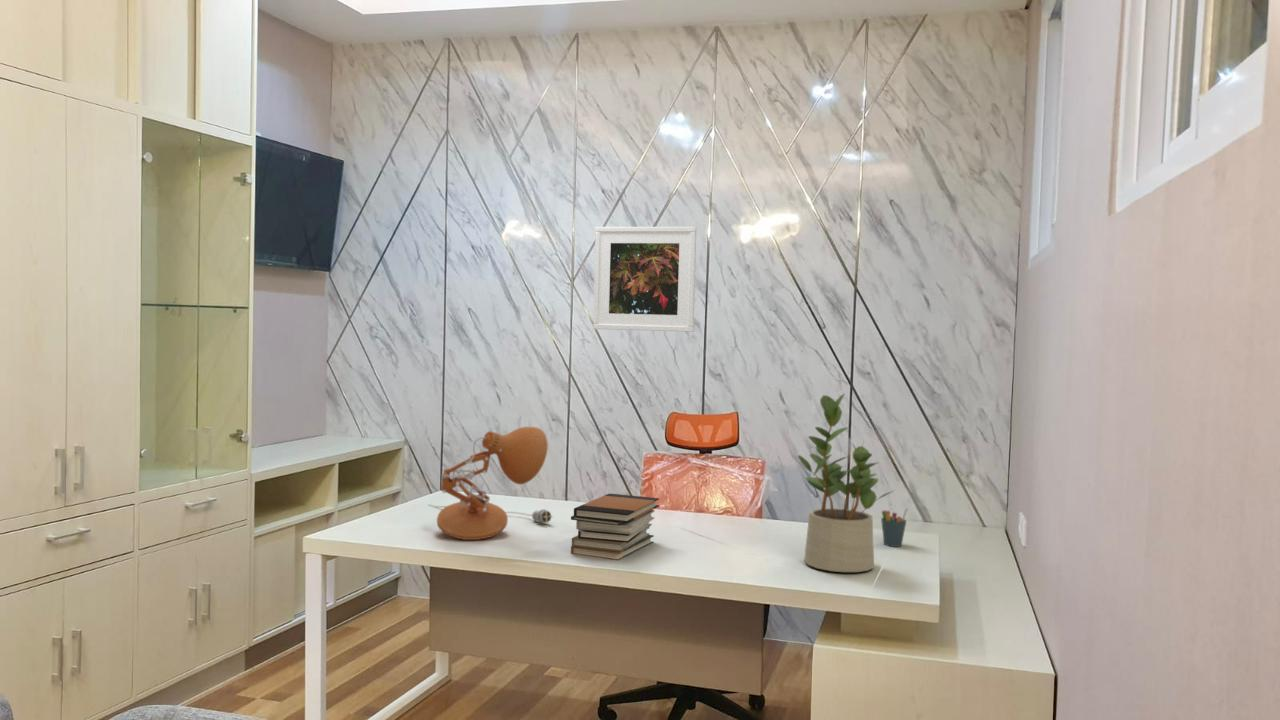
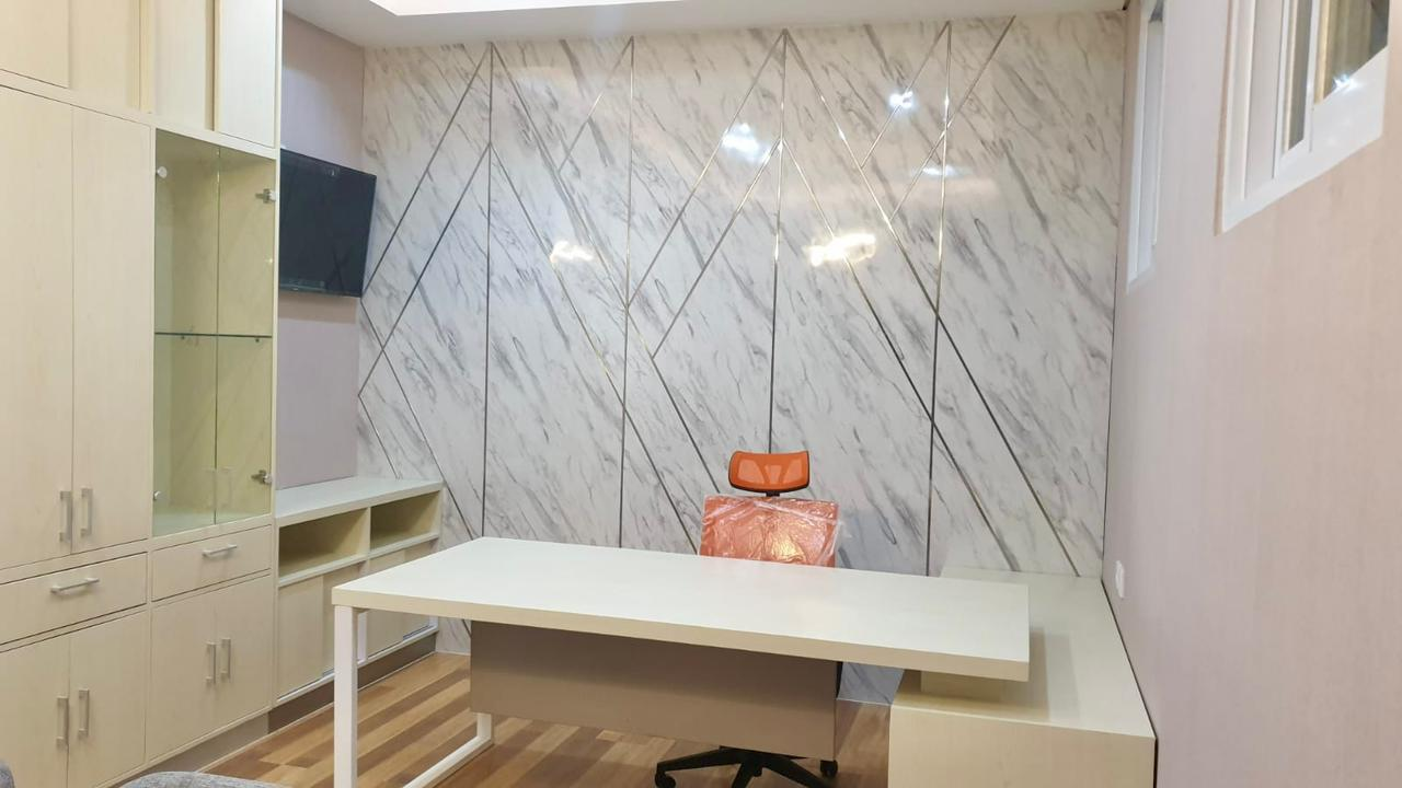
- desk lamp (503, 472)
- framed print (644, 278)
- pen holder (893, 525)
- book stack (616, 525)
- potted plant (849, 483)
